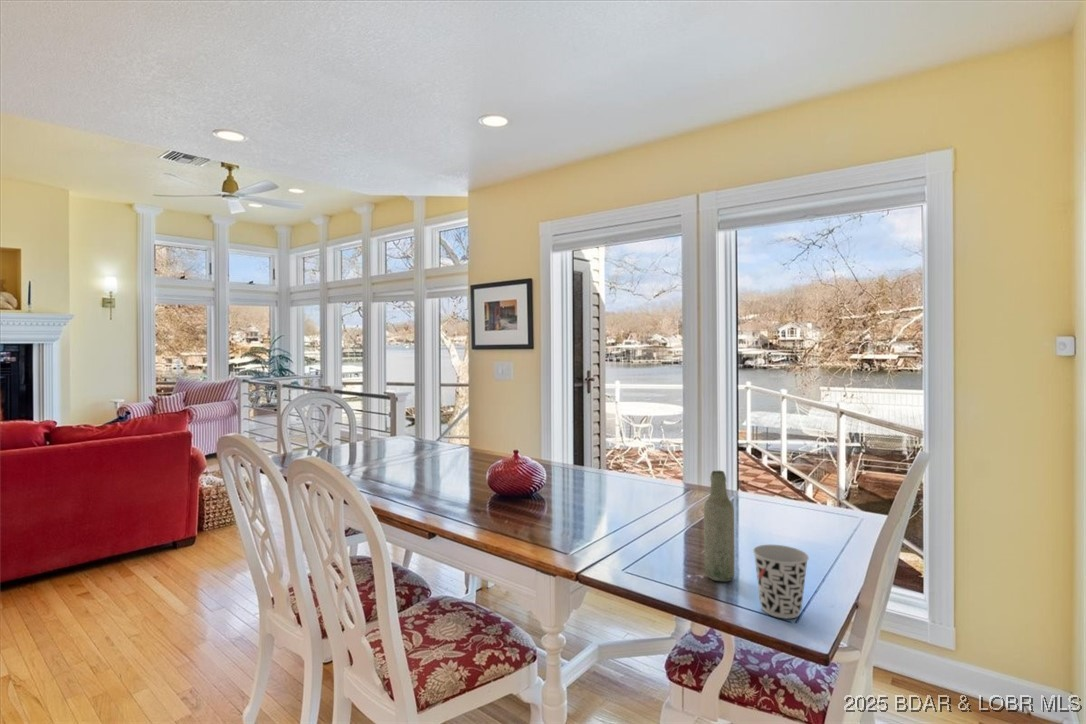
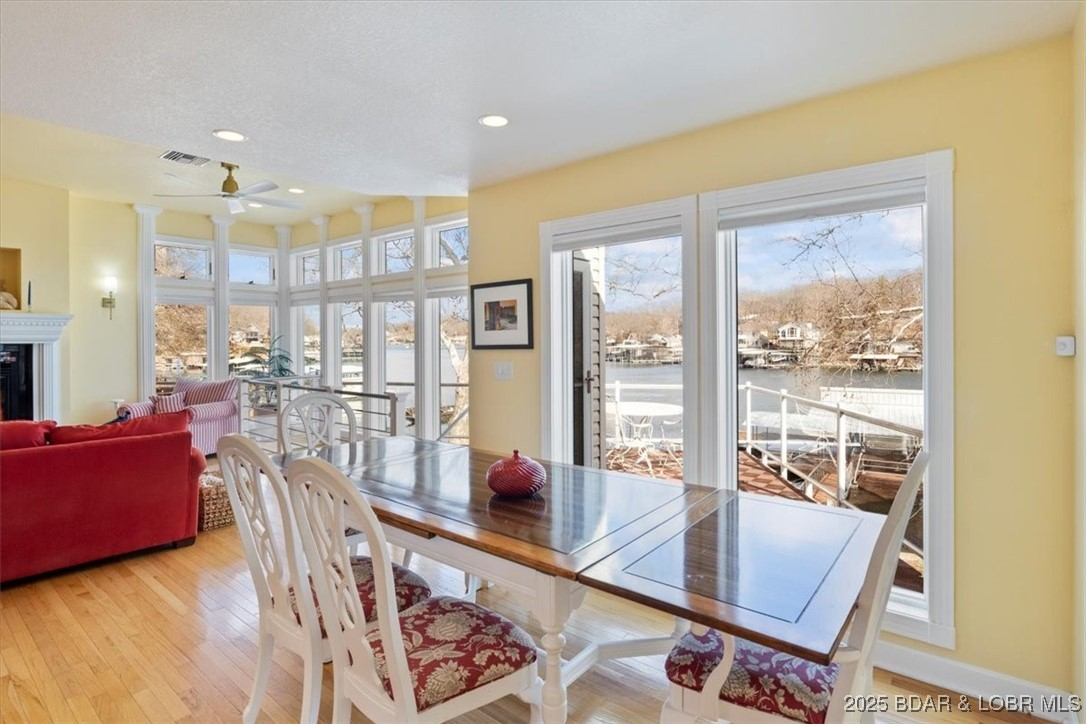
- bottle (719, 524)
- cup (780, 581)
